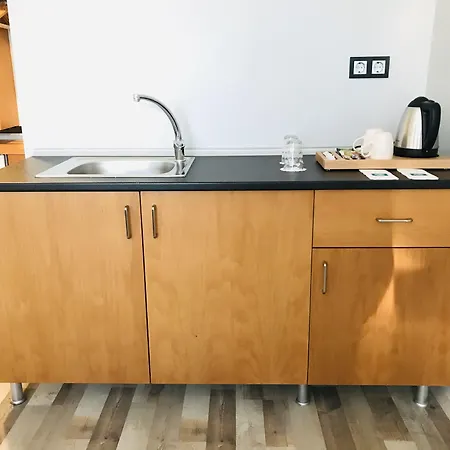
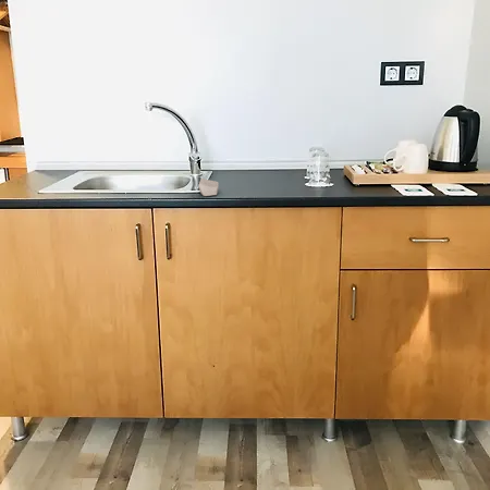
+ soap bar (208, 186)
